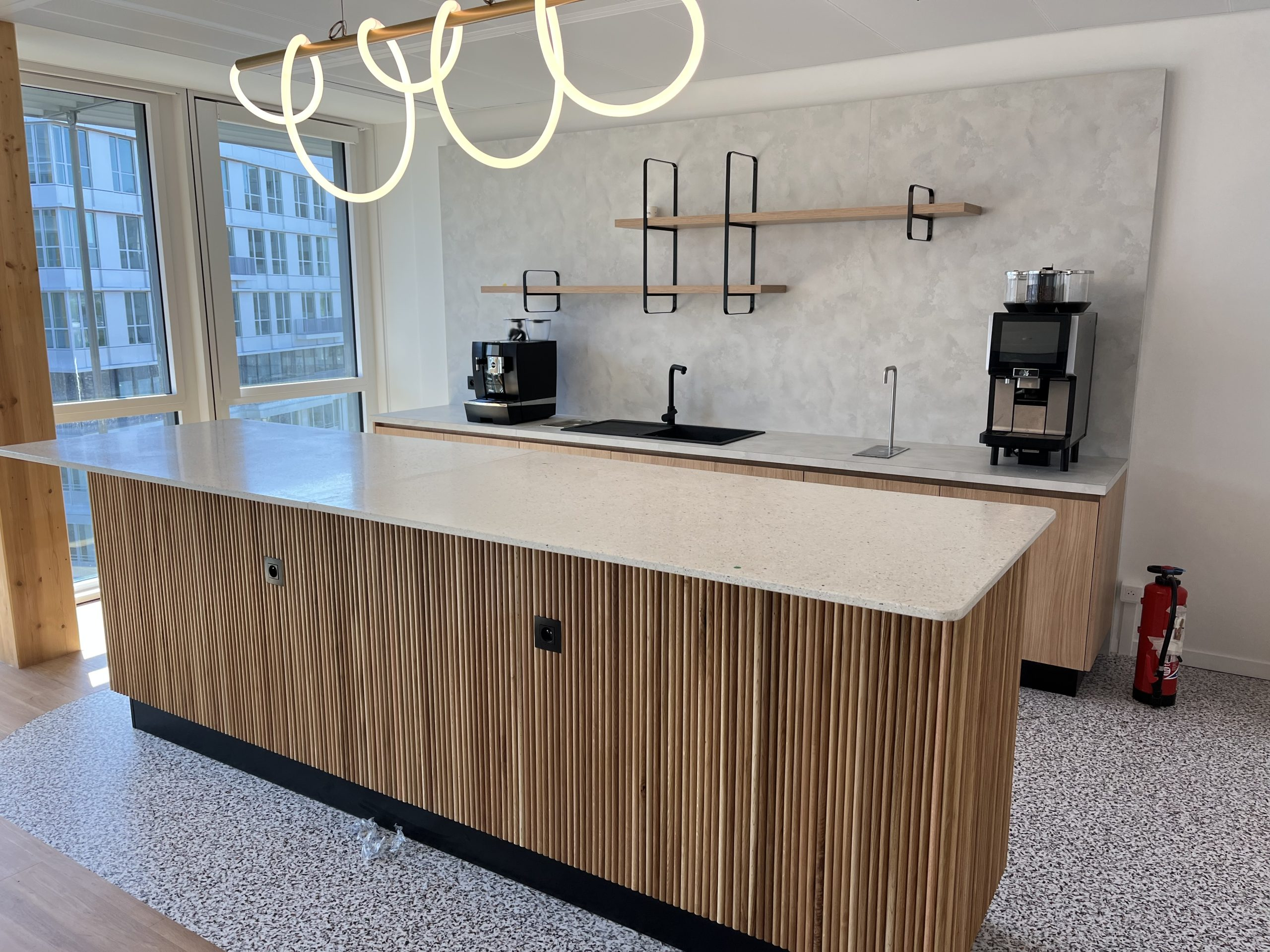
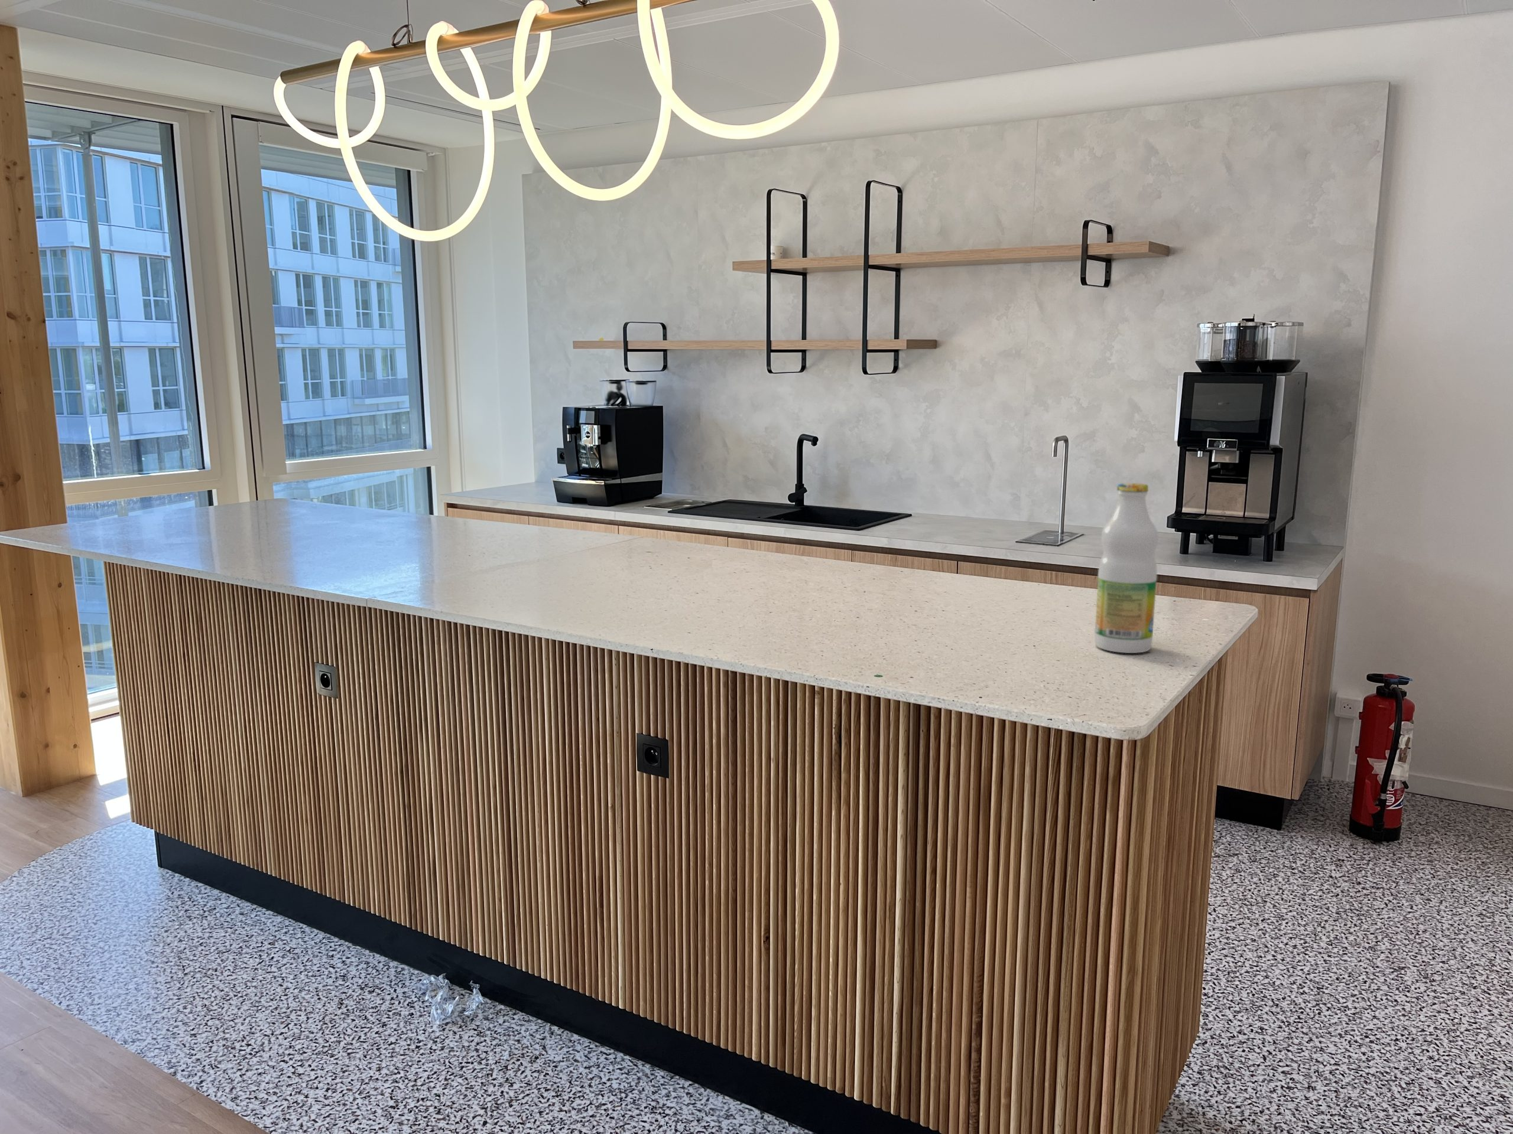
+ bottle (1128, 567)
